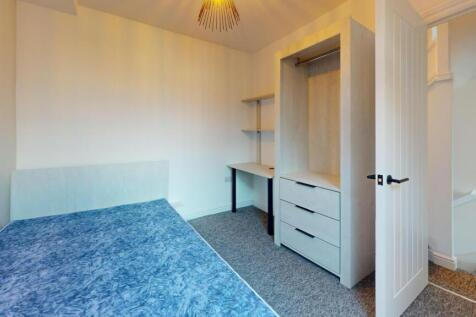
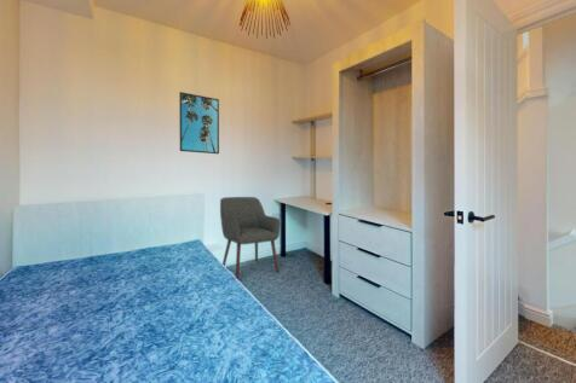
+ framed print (200, 123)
+ chair (247, 233)
